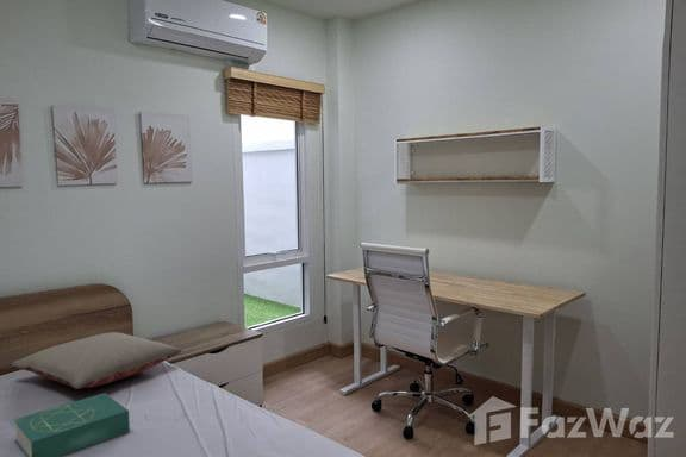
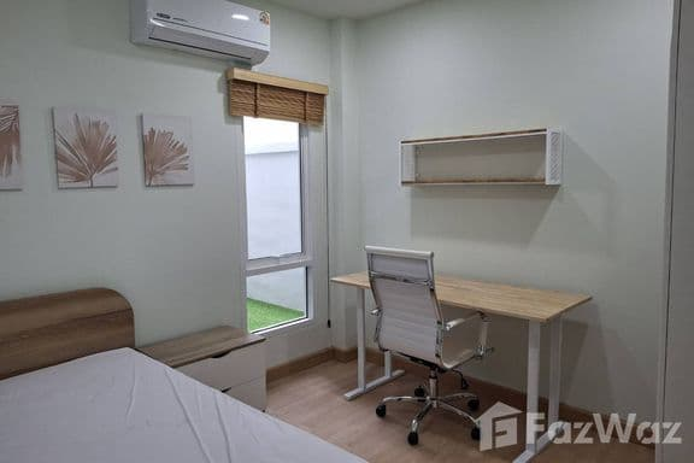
- book (73, 425)
- pillow (99, 357)
